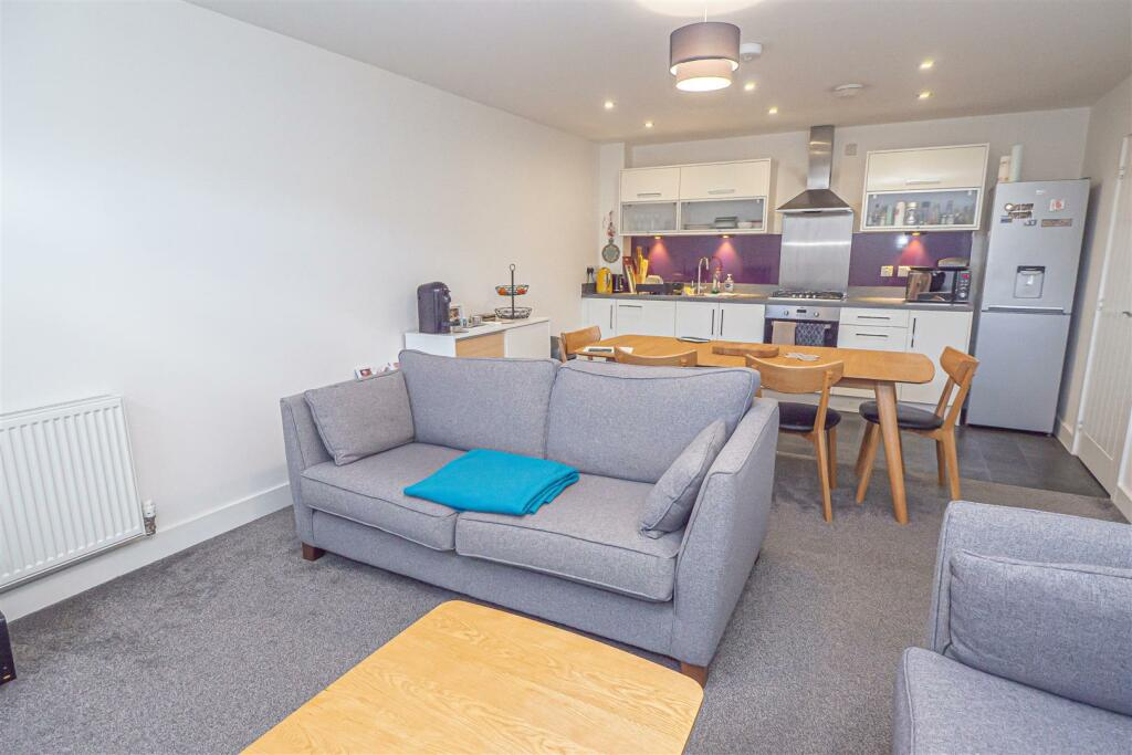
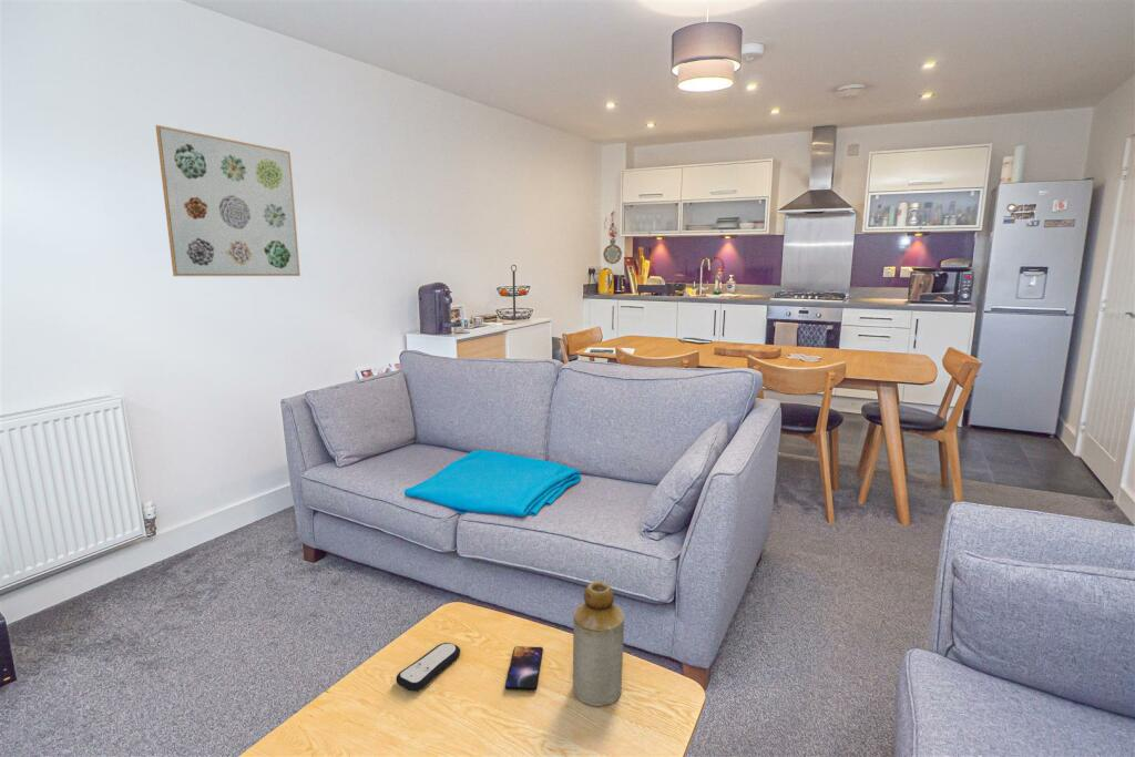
+ wall art (236, 208)
+ smartphone (524, 667)
+ remote control (430, 664)
+ bottle (597, 637)
